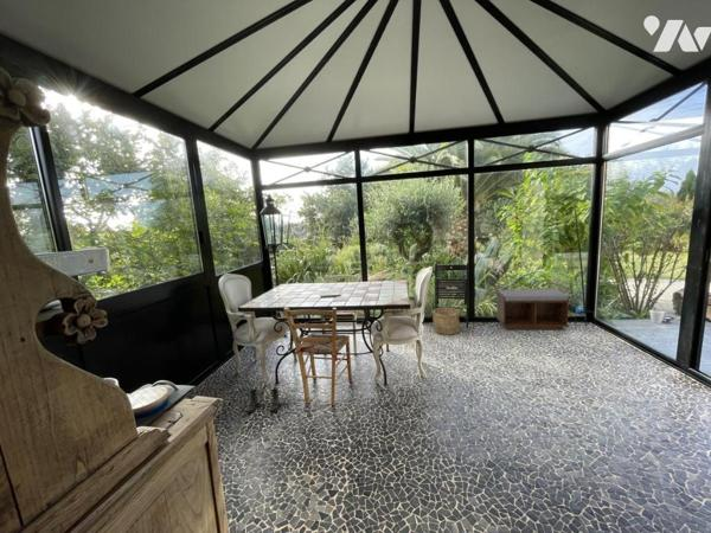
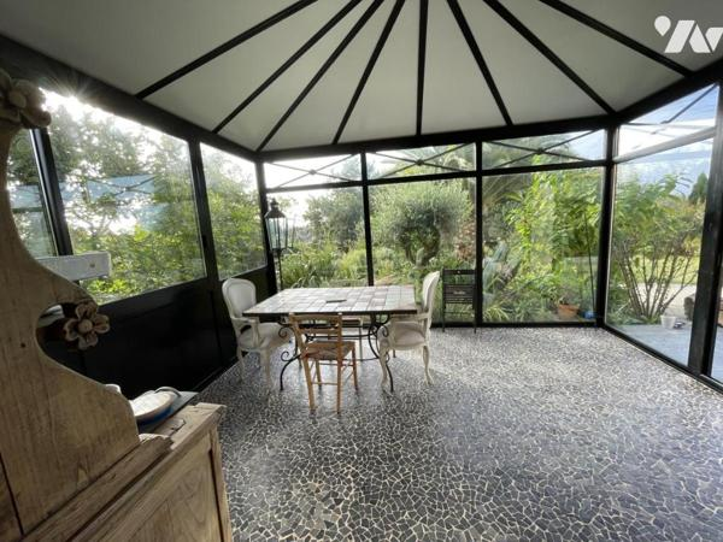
- boots (256, 400)
- wooden bucket (446, 320)
- bench (530, 308)
